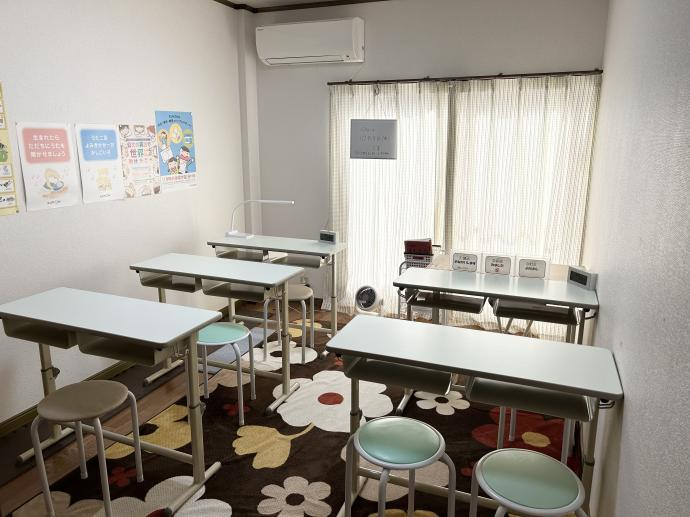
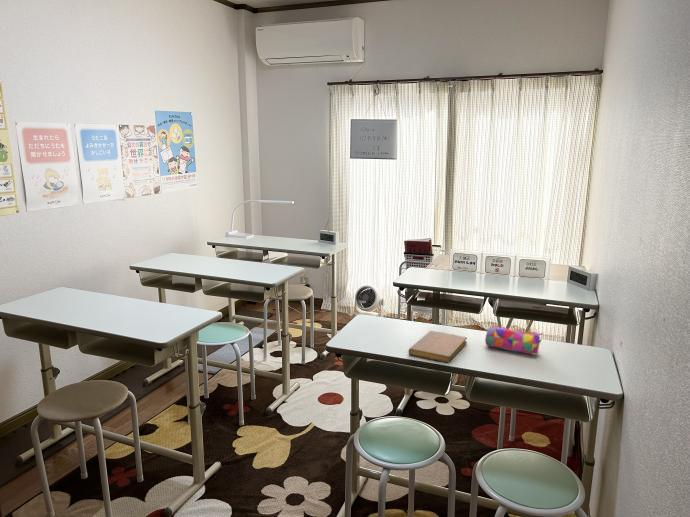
+ pencil case (513, 339)
+ notebook (438, 345)
